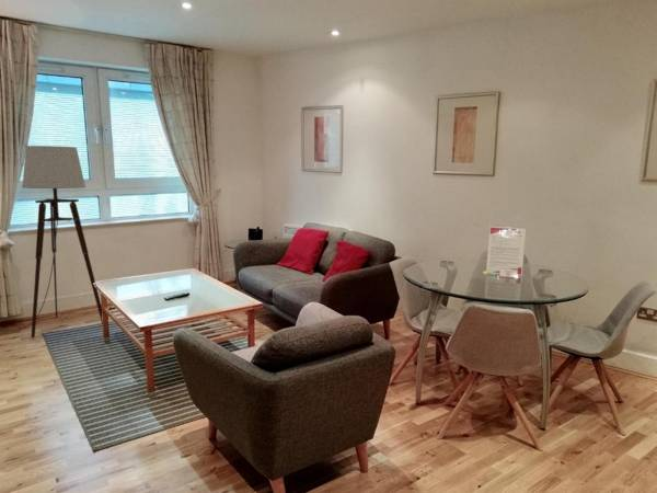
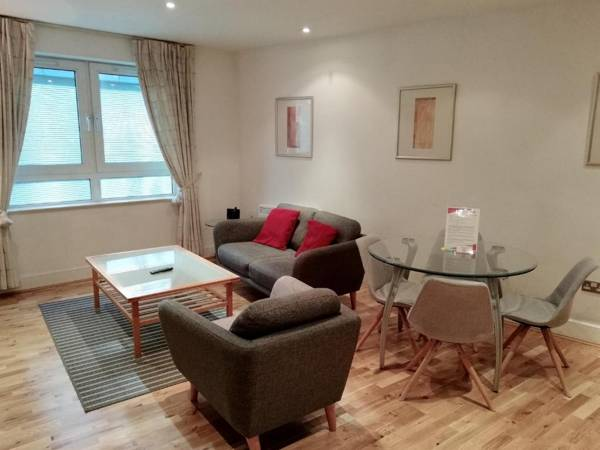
- floor lamp (43, 239)
